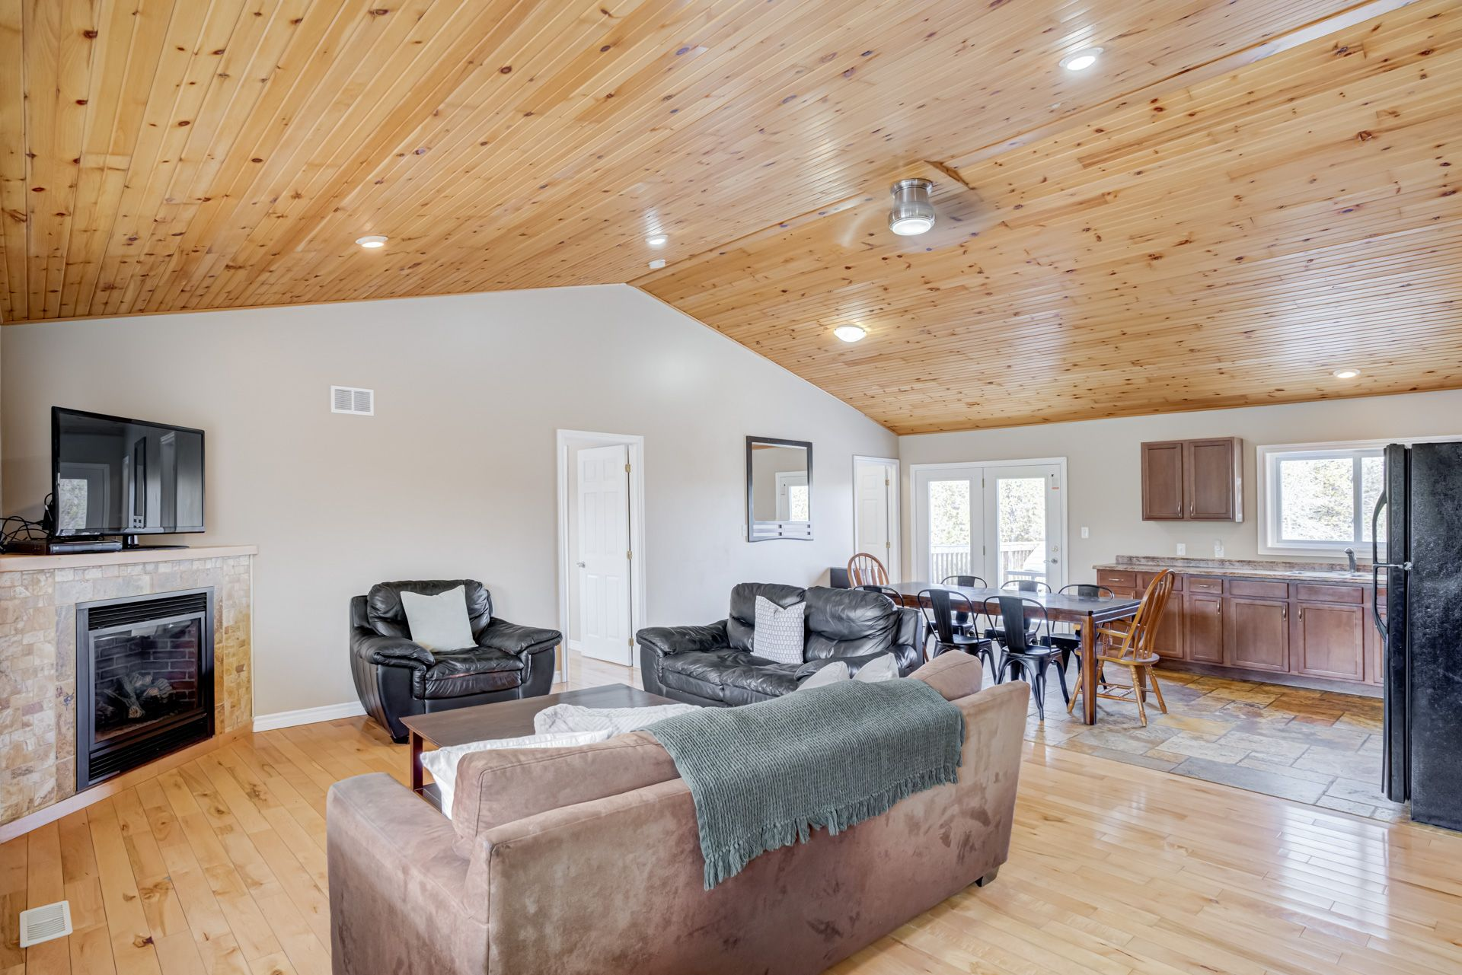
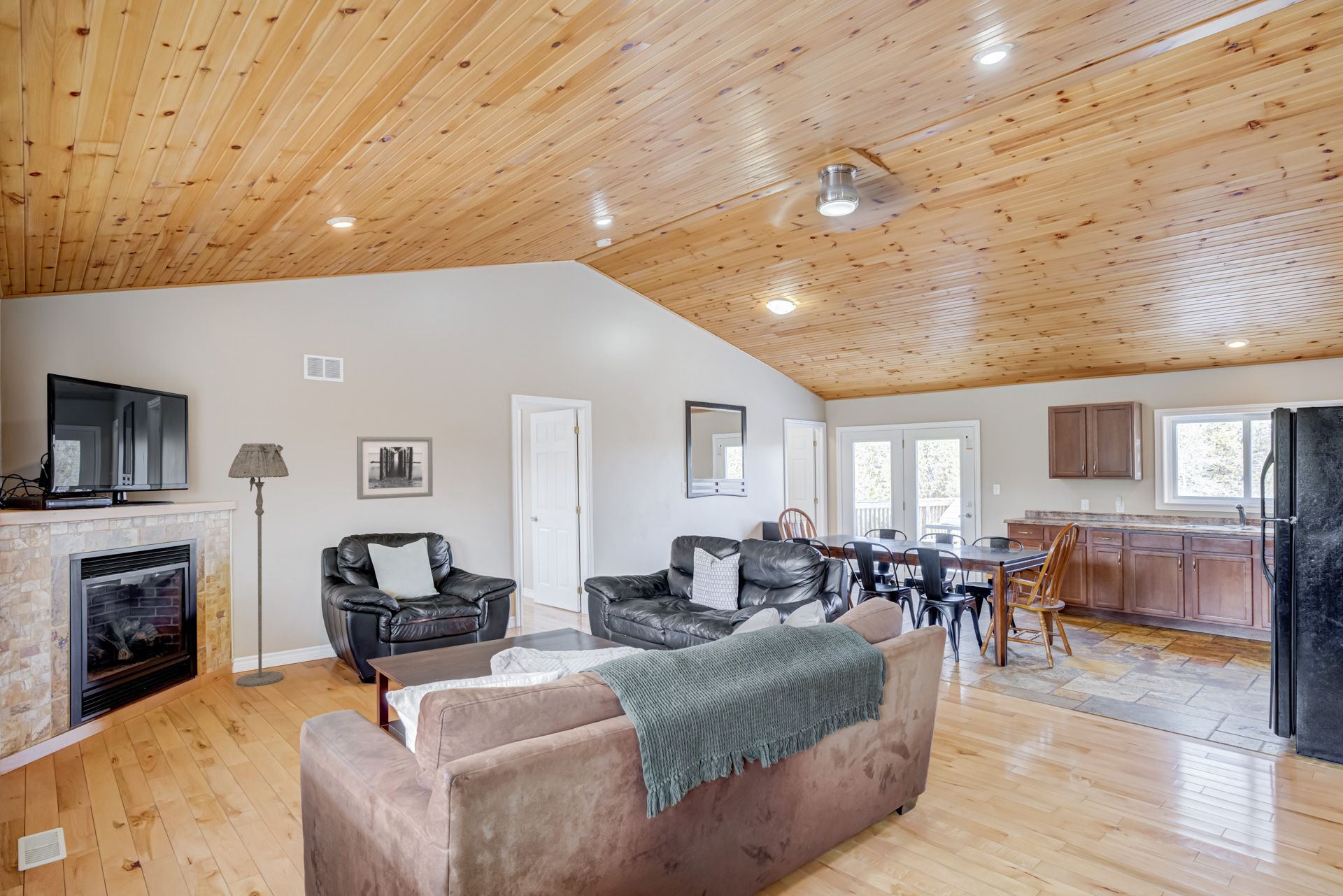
+ wall art (396, 467)
+ floor lamp (259, 562)
